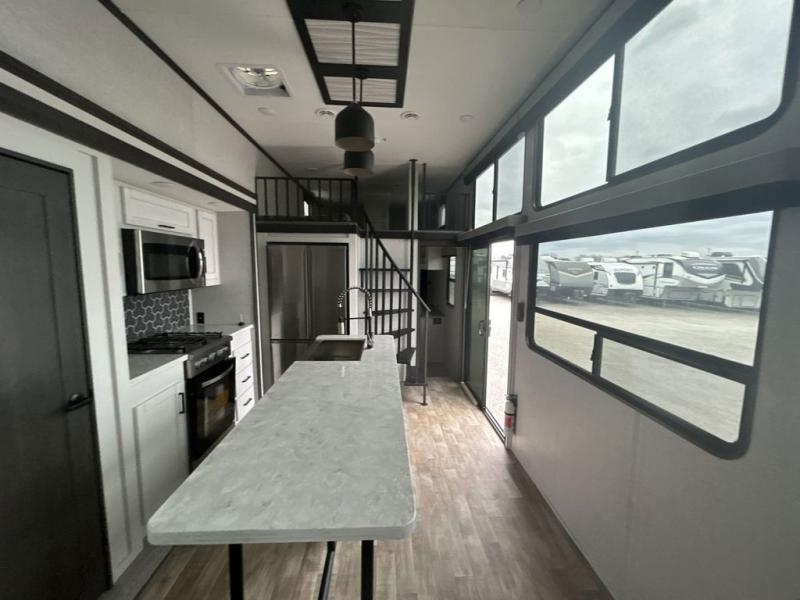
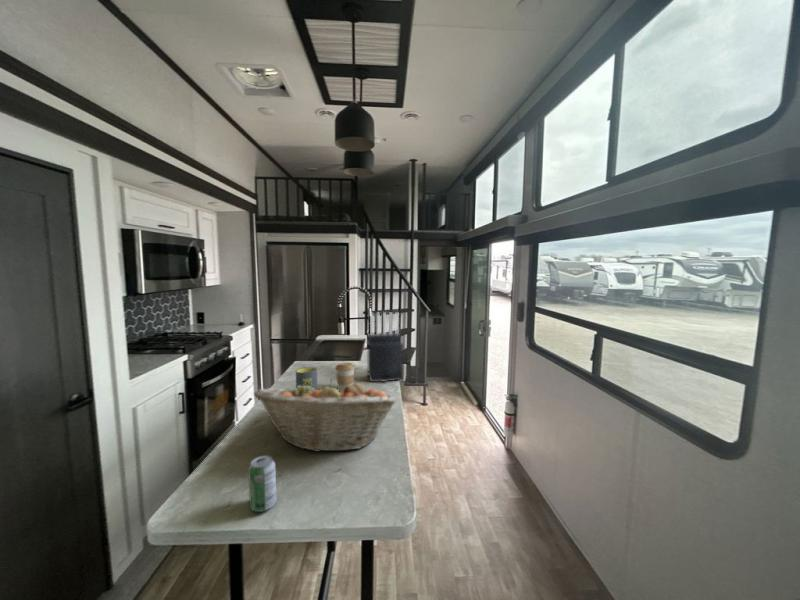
+ mug (306, 381)
+ fruit basket (327, 406)
+ beverage can (262, 482)
+ knife block (385, 346)
+ coffee cup (345, 376)
